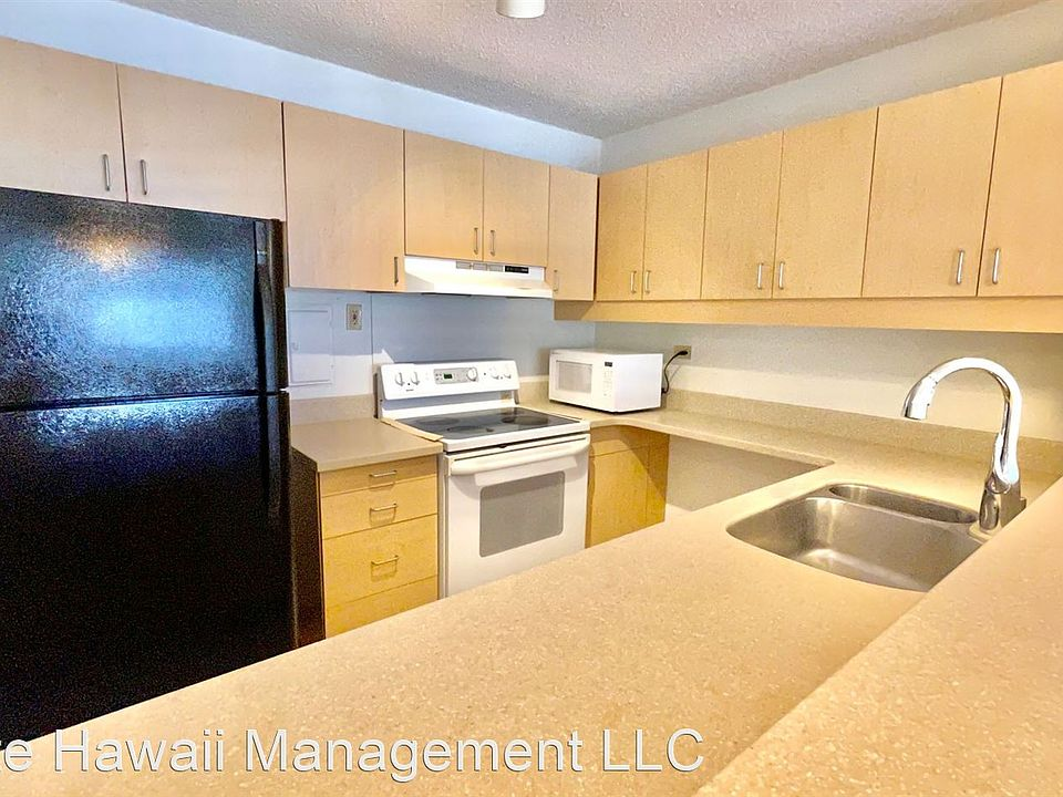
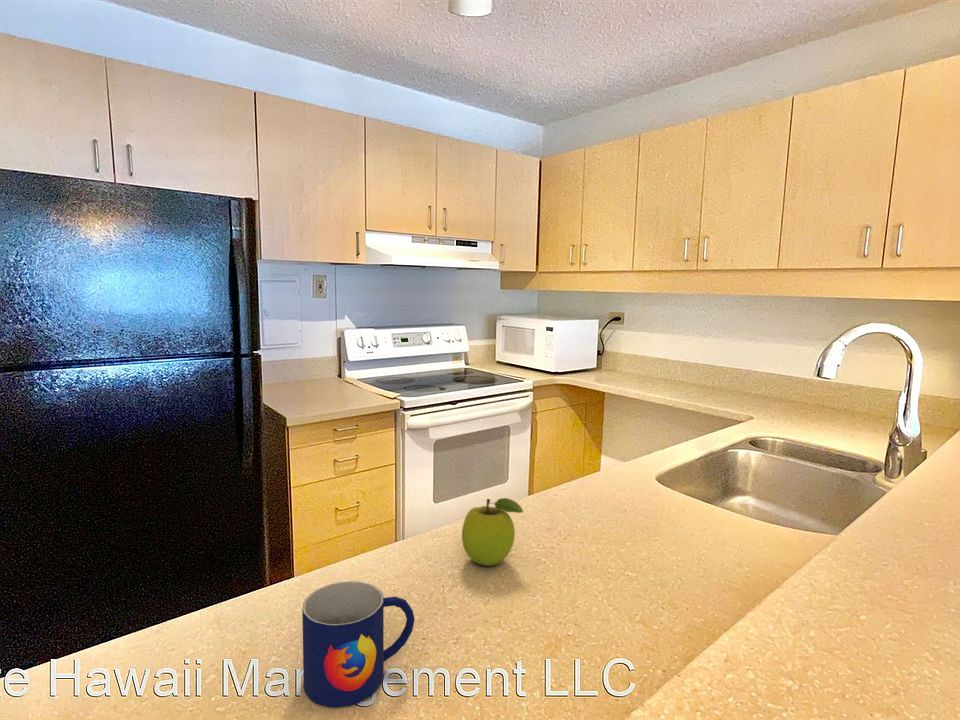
+ fruit (492, 529)
+ mug (361, 636)
